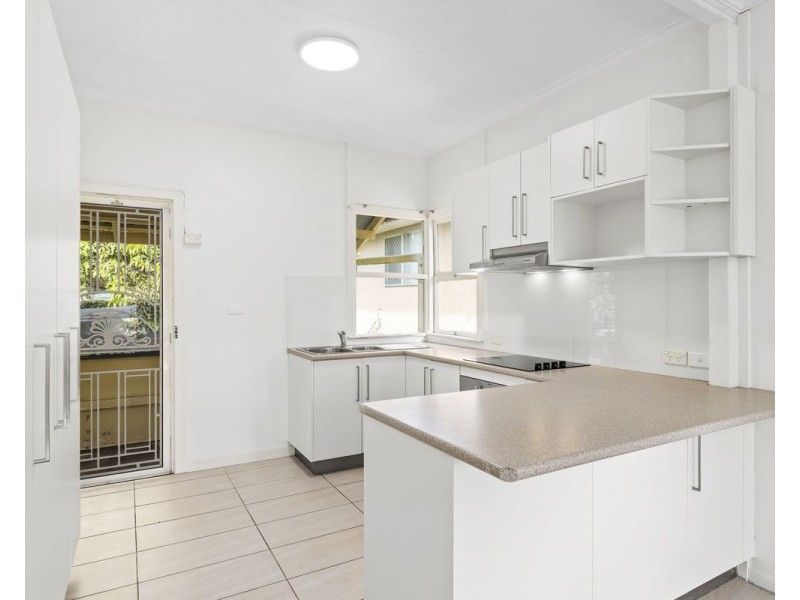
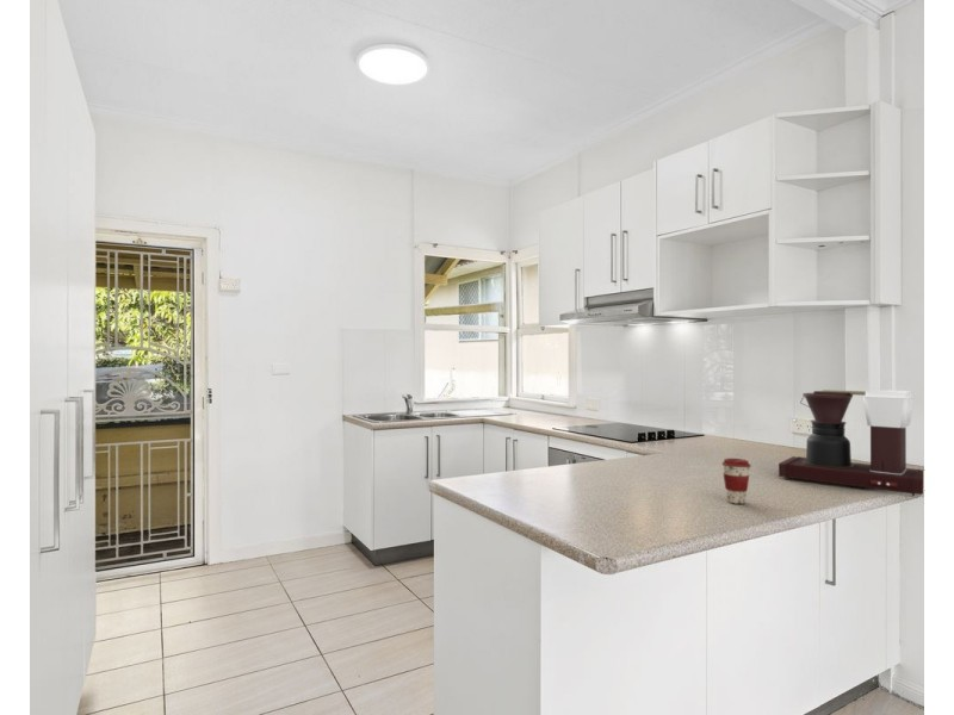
+ coffee cup (736, 480)
+ coffee maker (847, 439)
